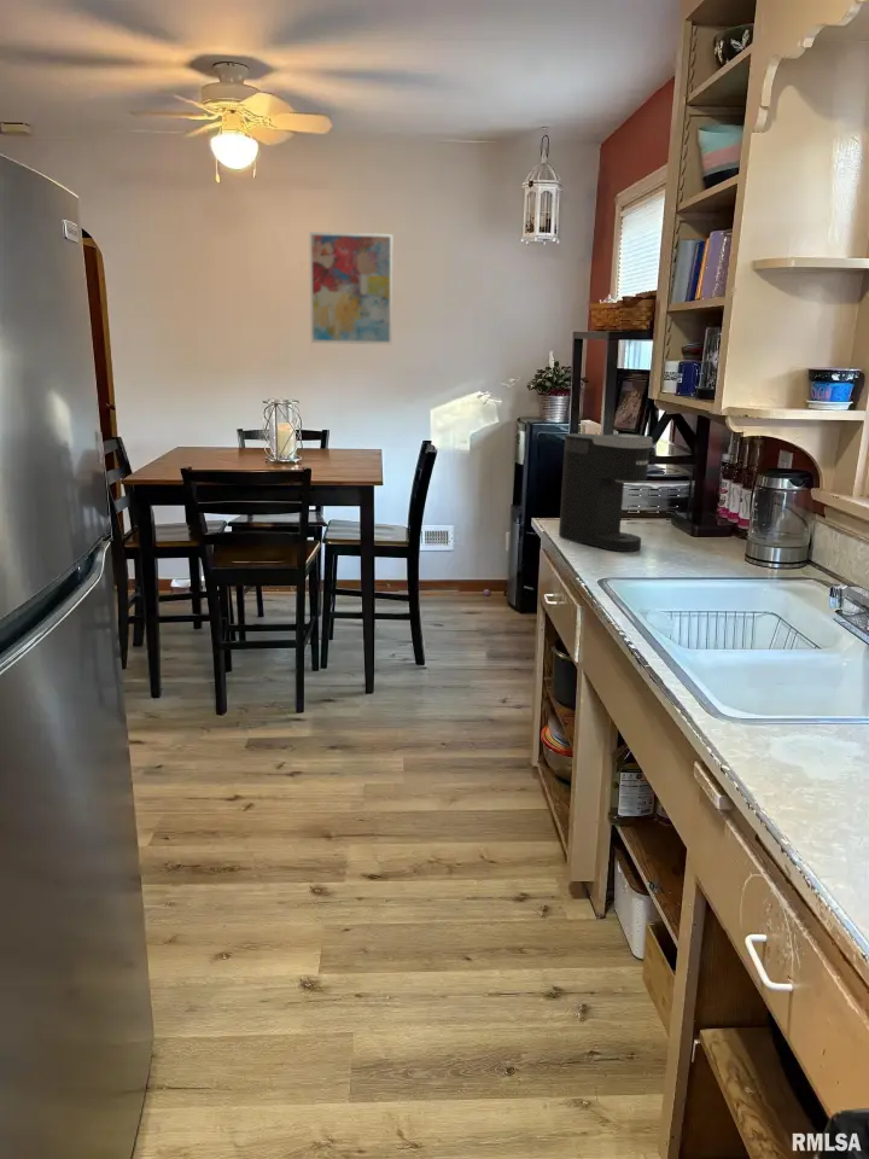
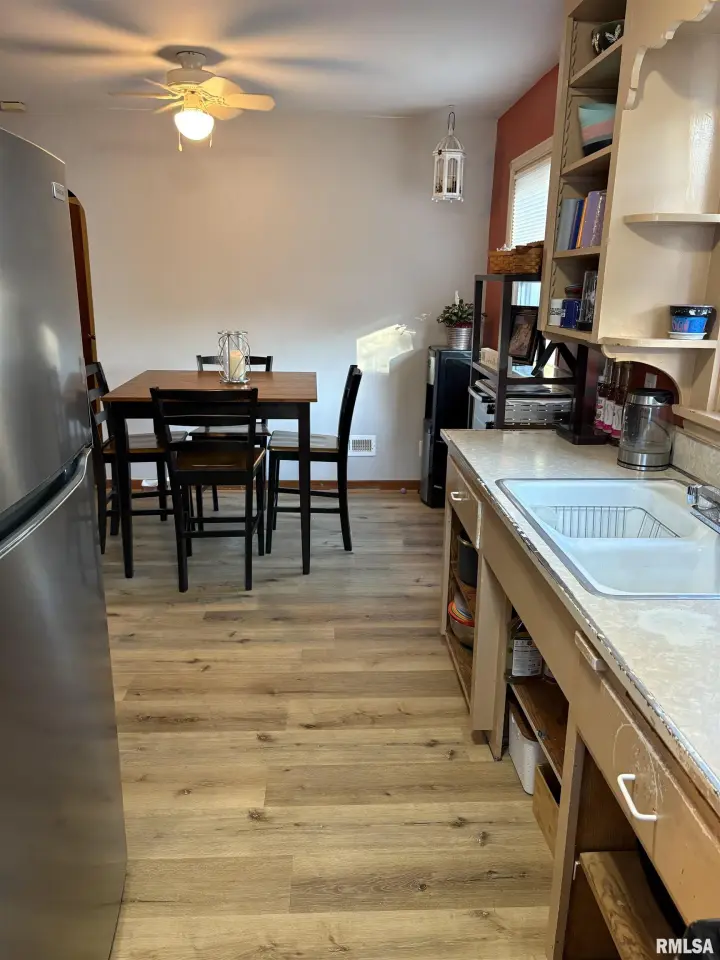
- wall art (351, 289)
- coffee maker (602, 489)
